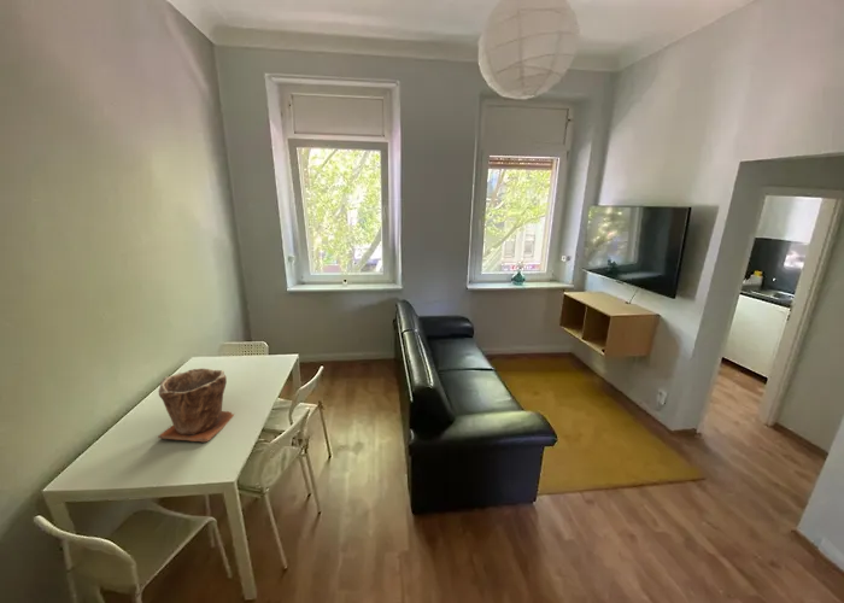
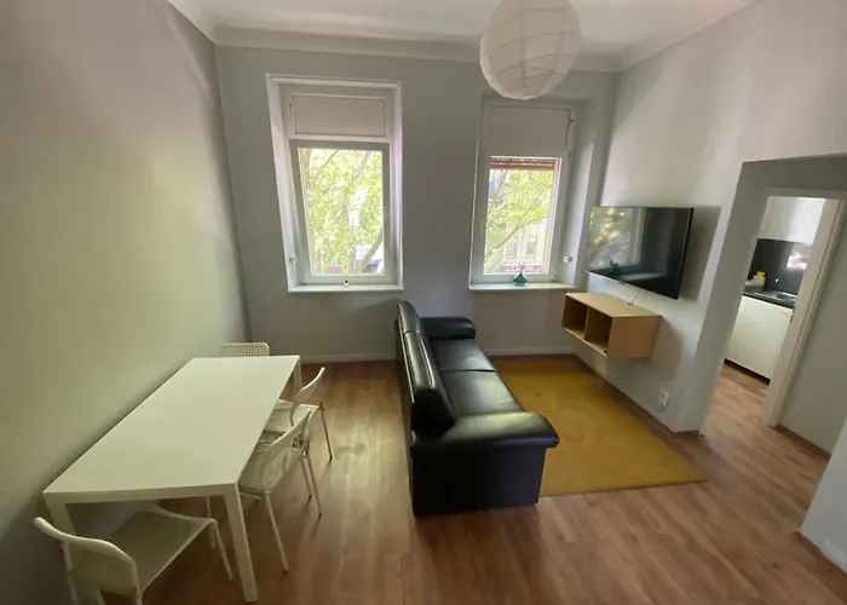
- plant pot (197, 400)
